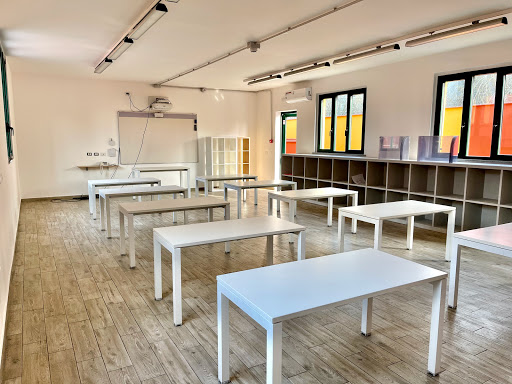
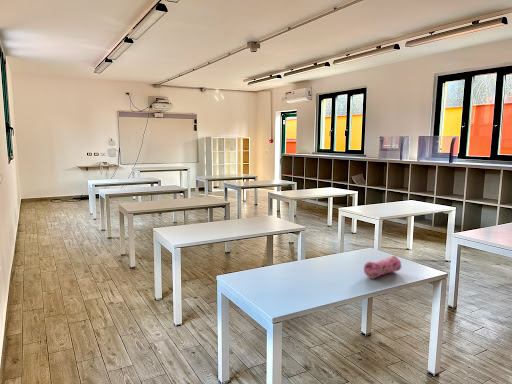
+ pencil case (382, 266)
